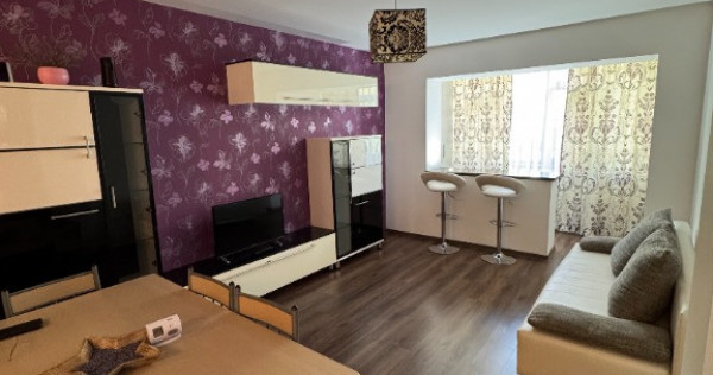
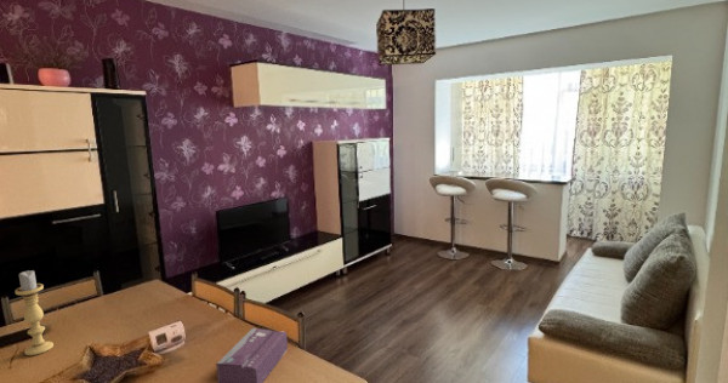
+ candle holder (33, 310)
+ tissue box (254, 355)
